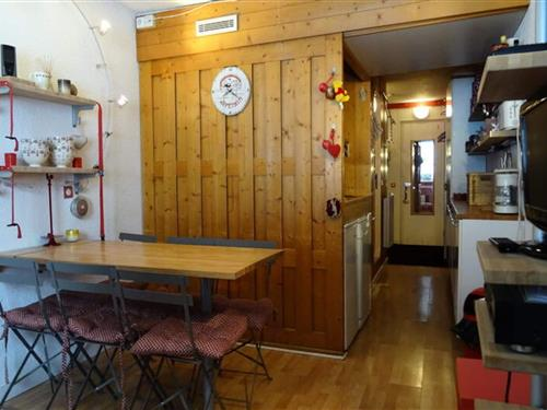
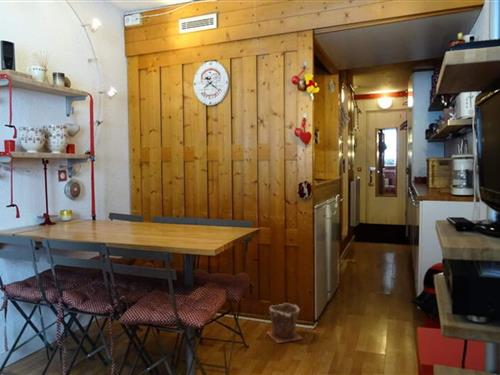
+ plant pot (284, 321)
